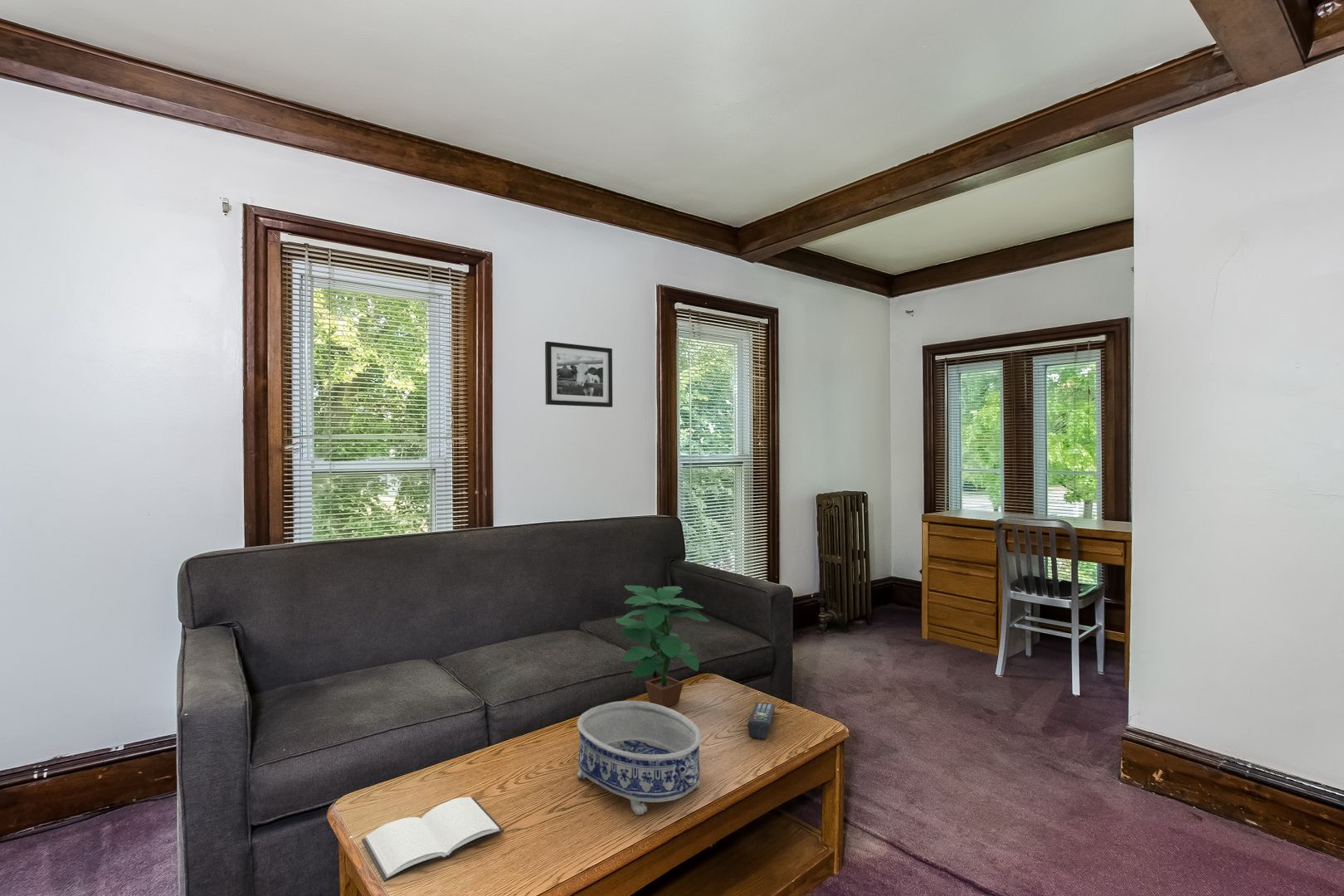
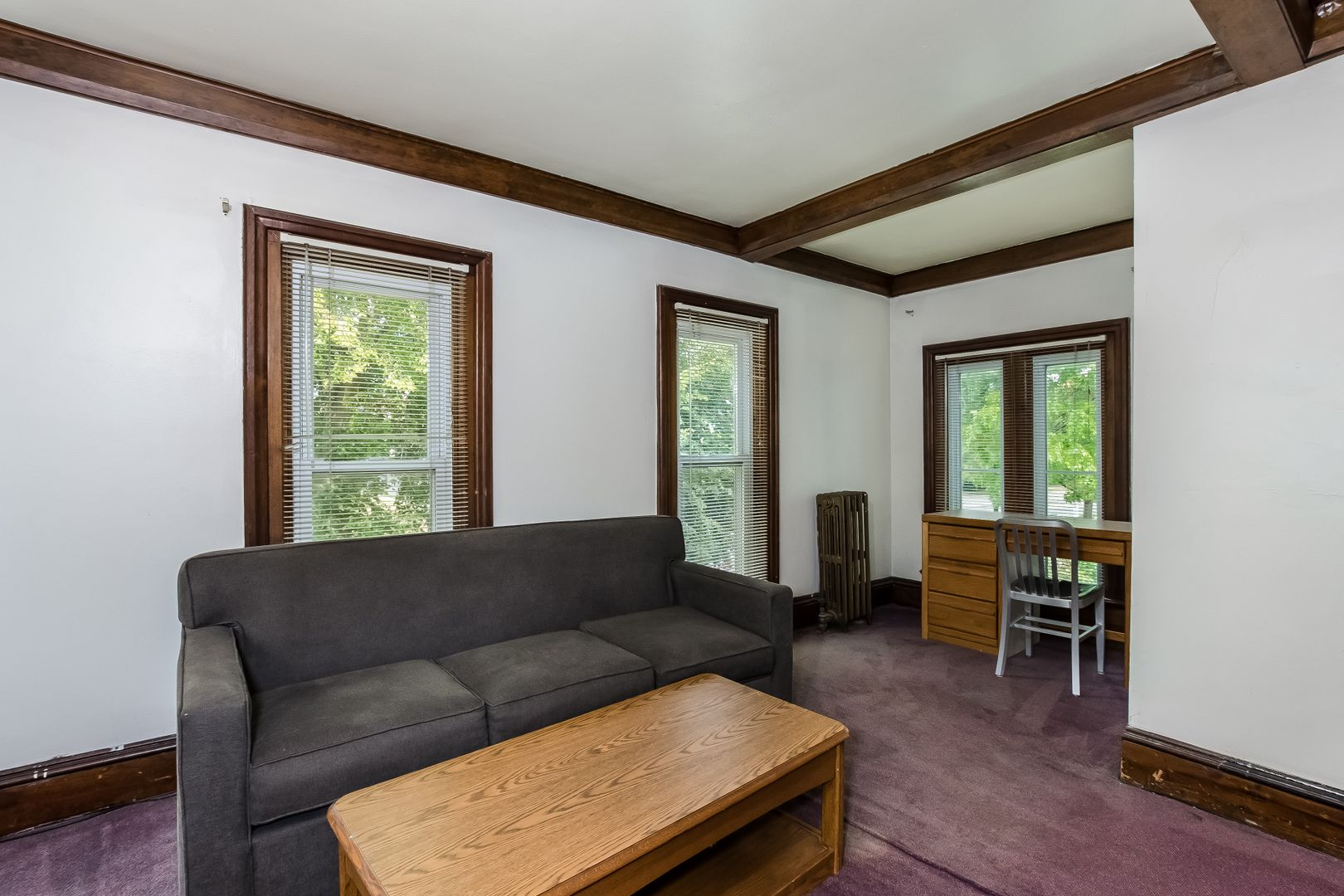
- picture frame (580, 375)
- book (433, 833)
- decorative bowl (638, 752)
- potted plant (660, 645)
- remote control (762, 717)
